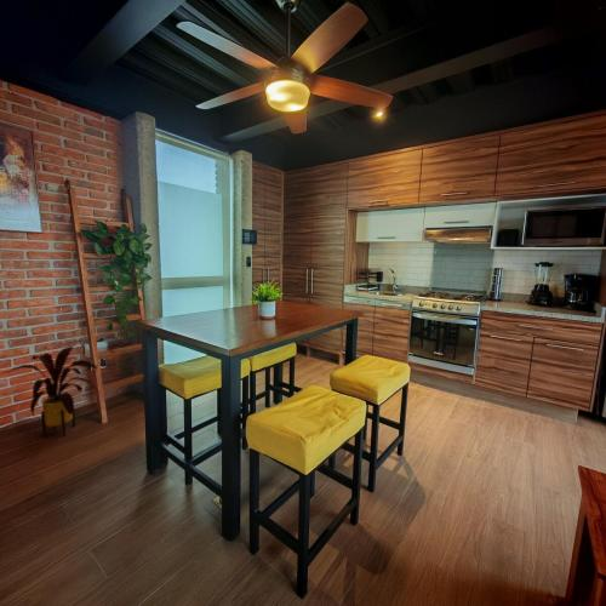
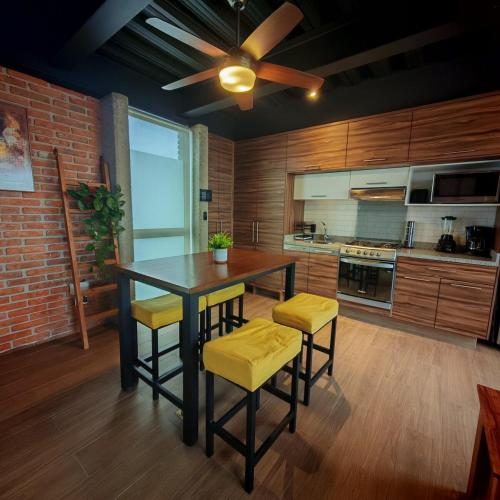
- house plant (53, 391)
